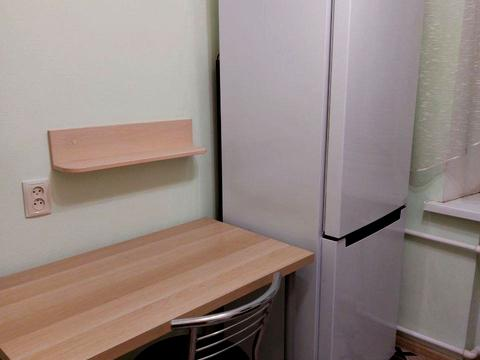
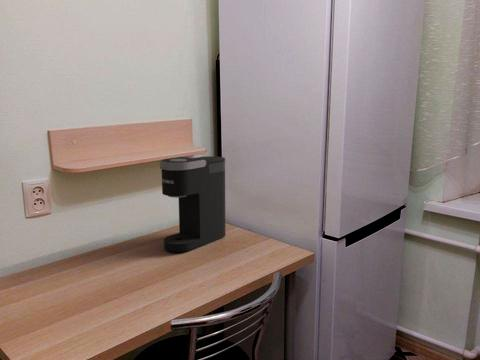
+ coffee maker (194, 200)
